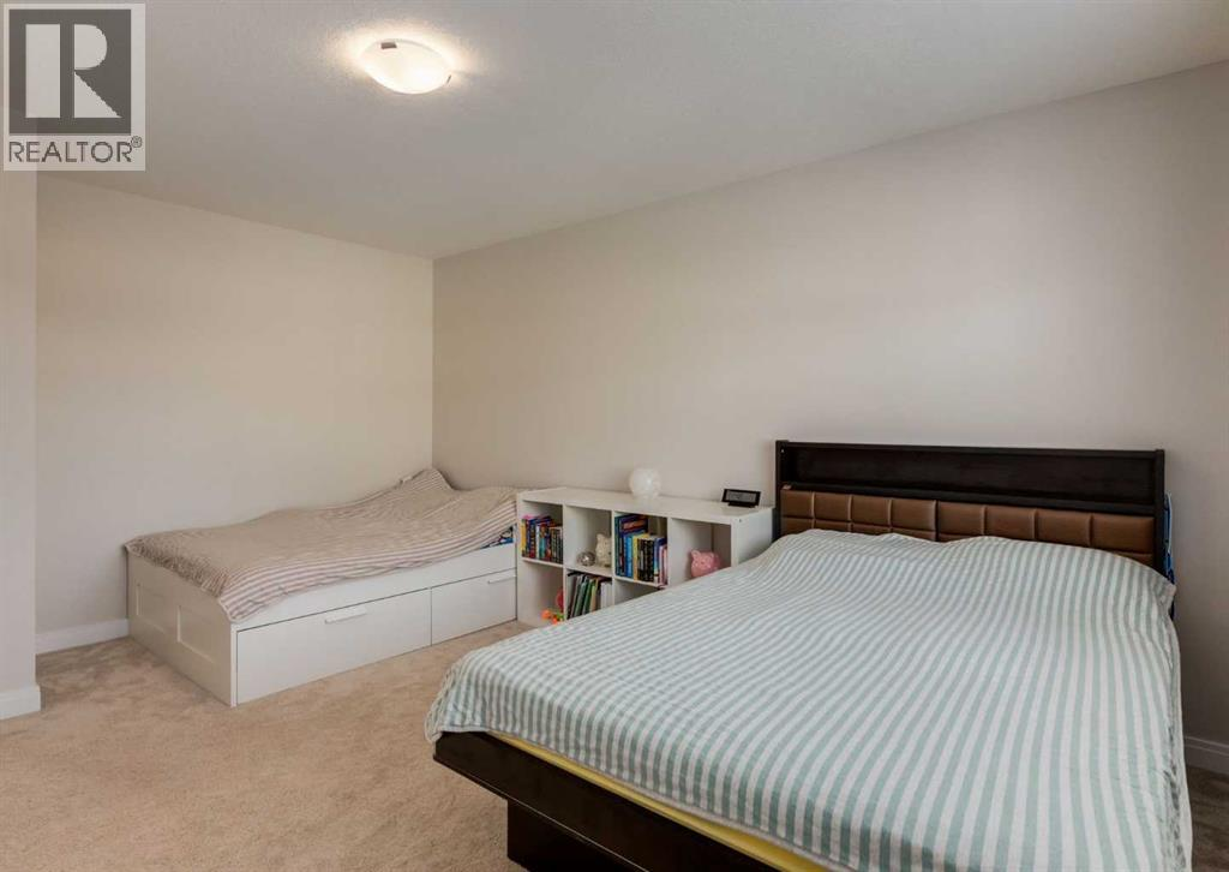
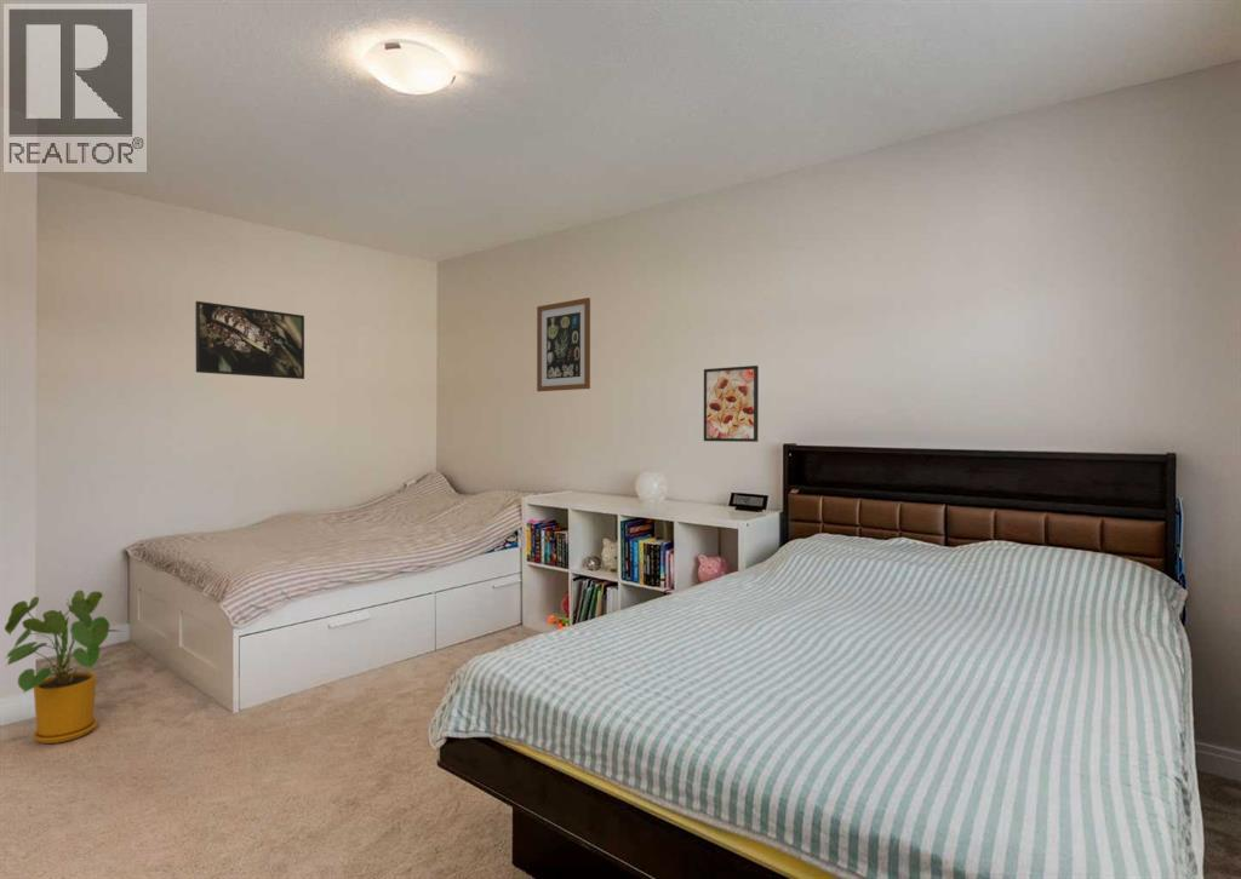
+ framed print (730, 404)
+ wall art (562, 346)
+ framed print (252, 341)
+ house plant (58, 667)
